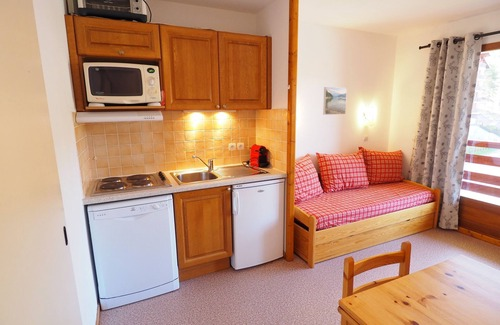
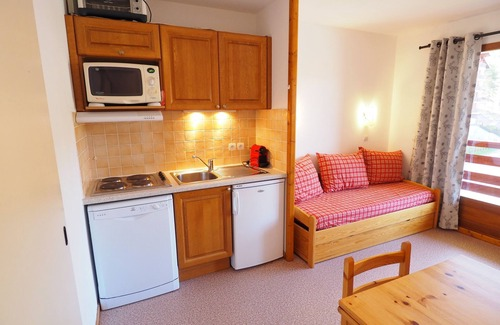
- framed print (335, 101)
